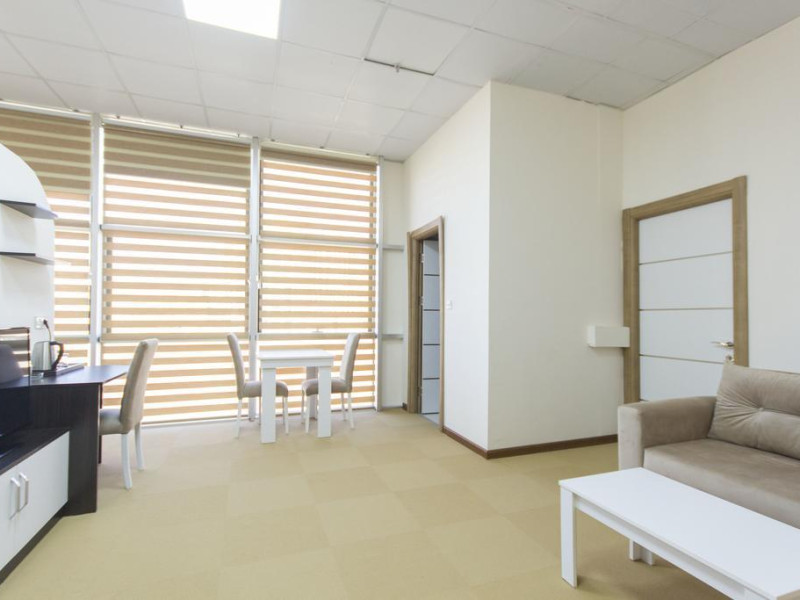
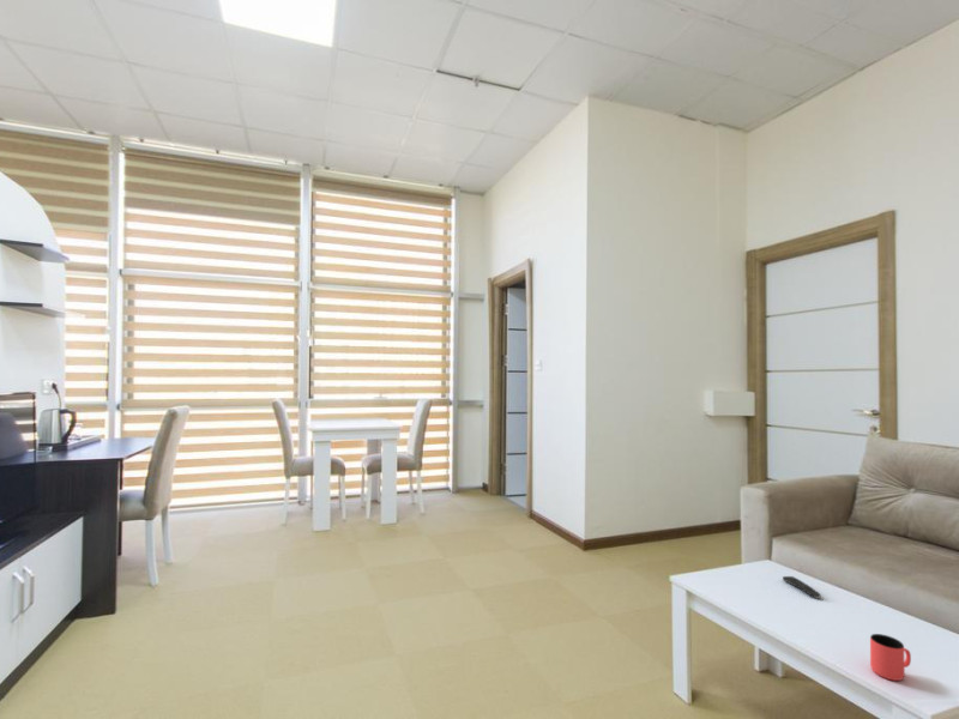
+ remote control (802, 586)
+ cup (892, 657)
